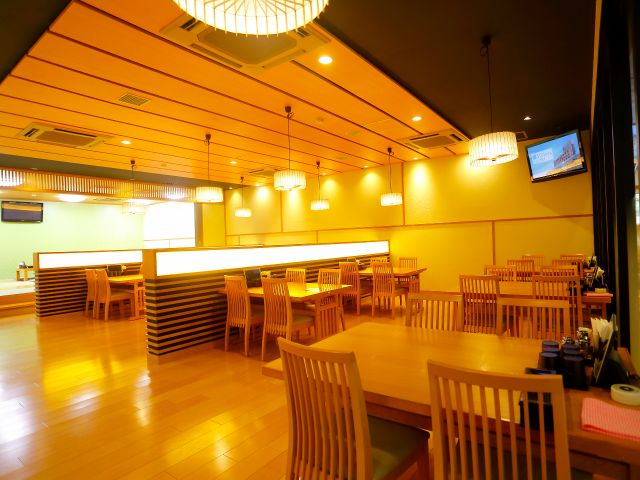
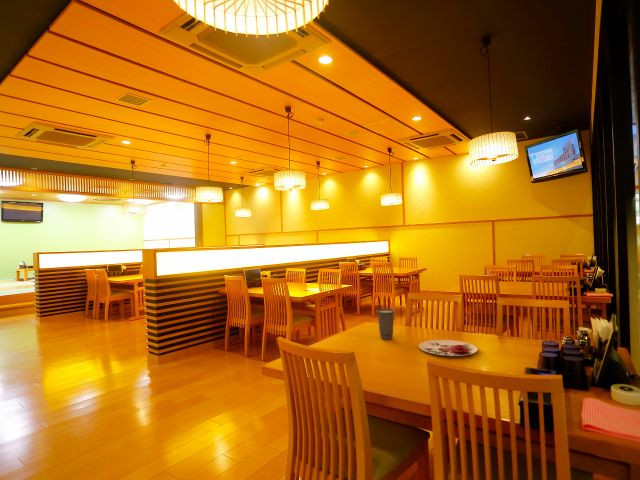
+ cup (386, 324)
+ plate (447, 346)
